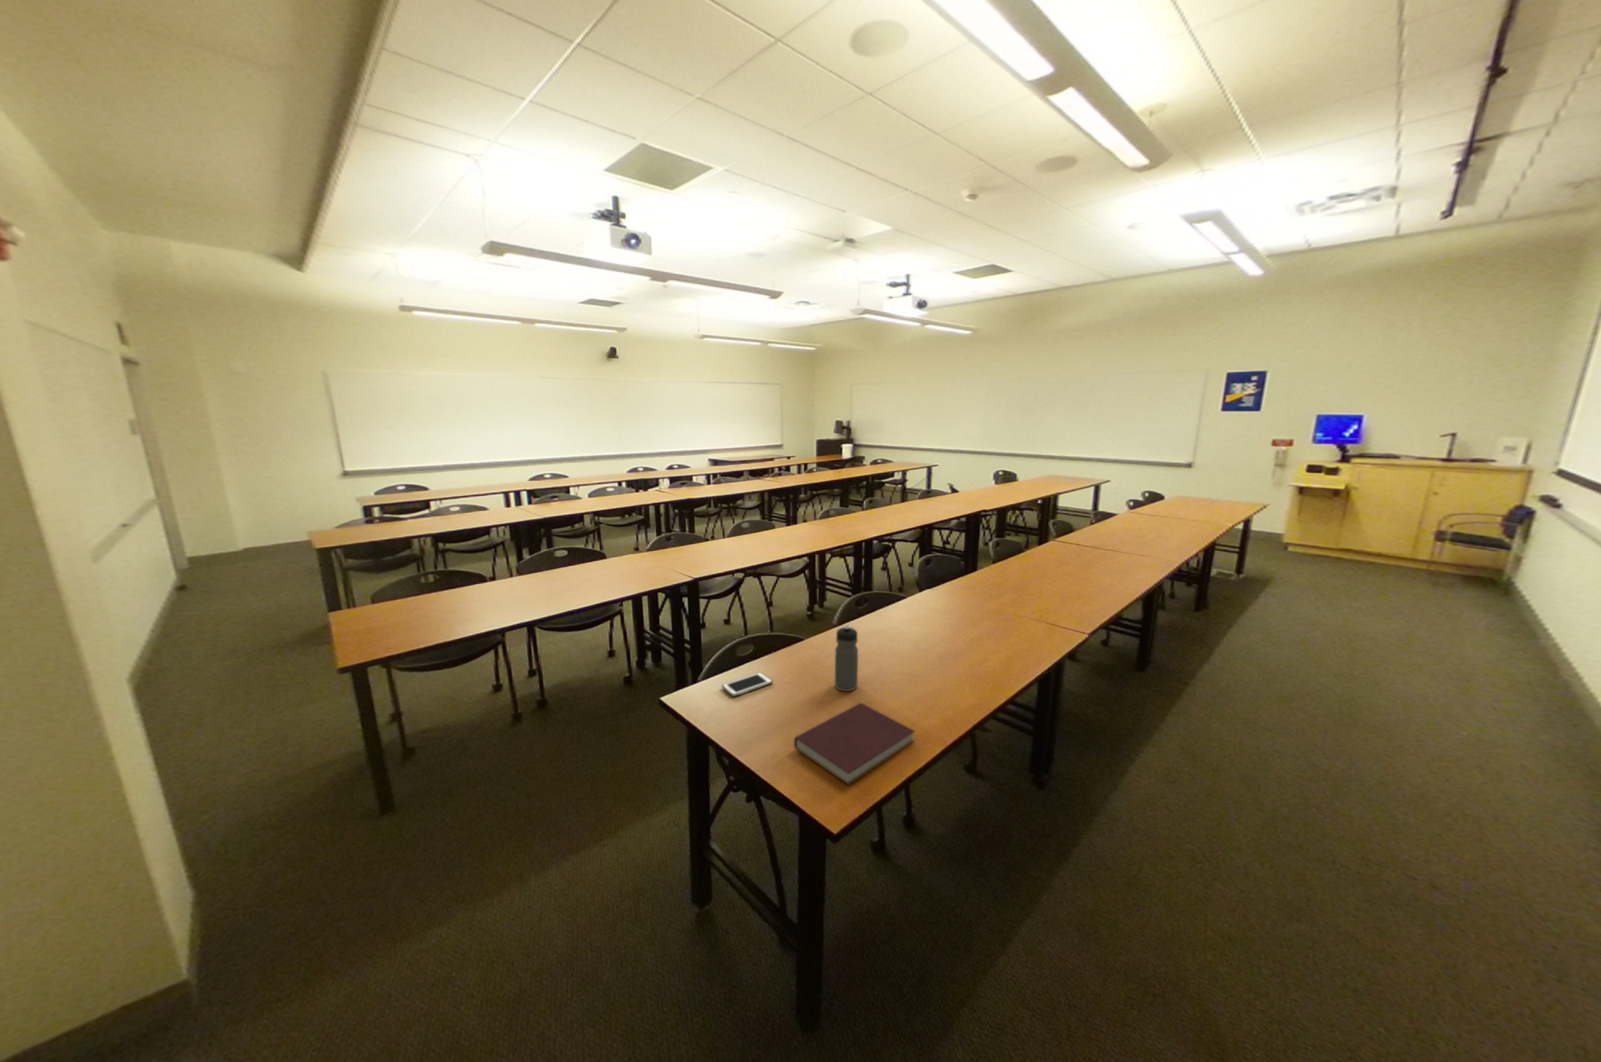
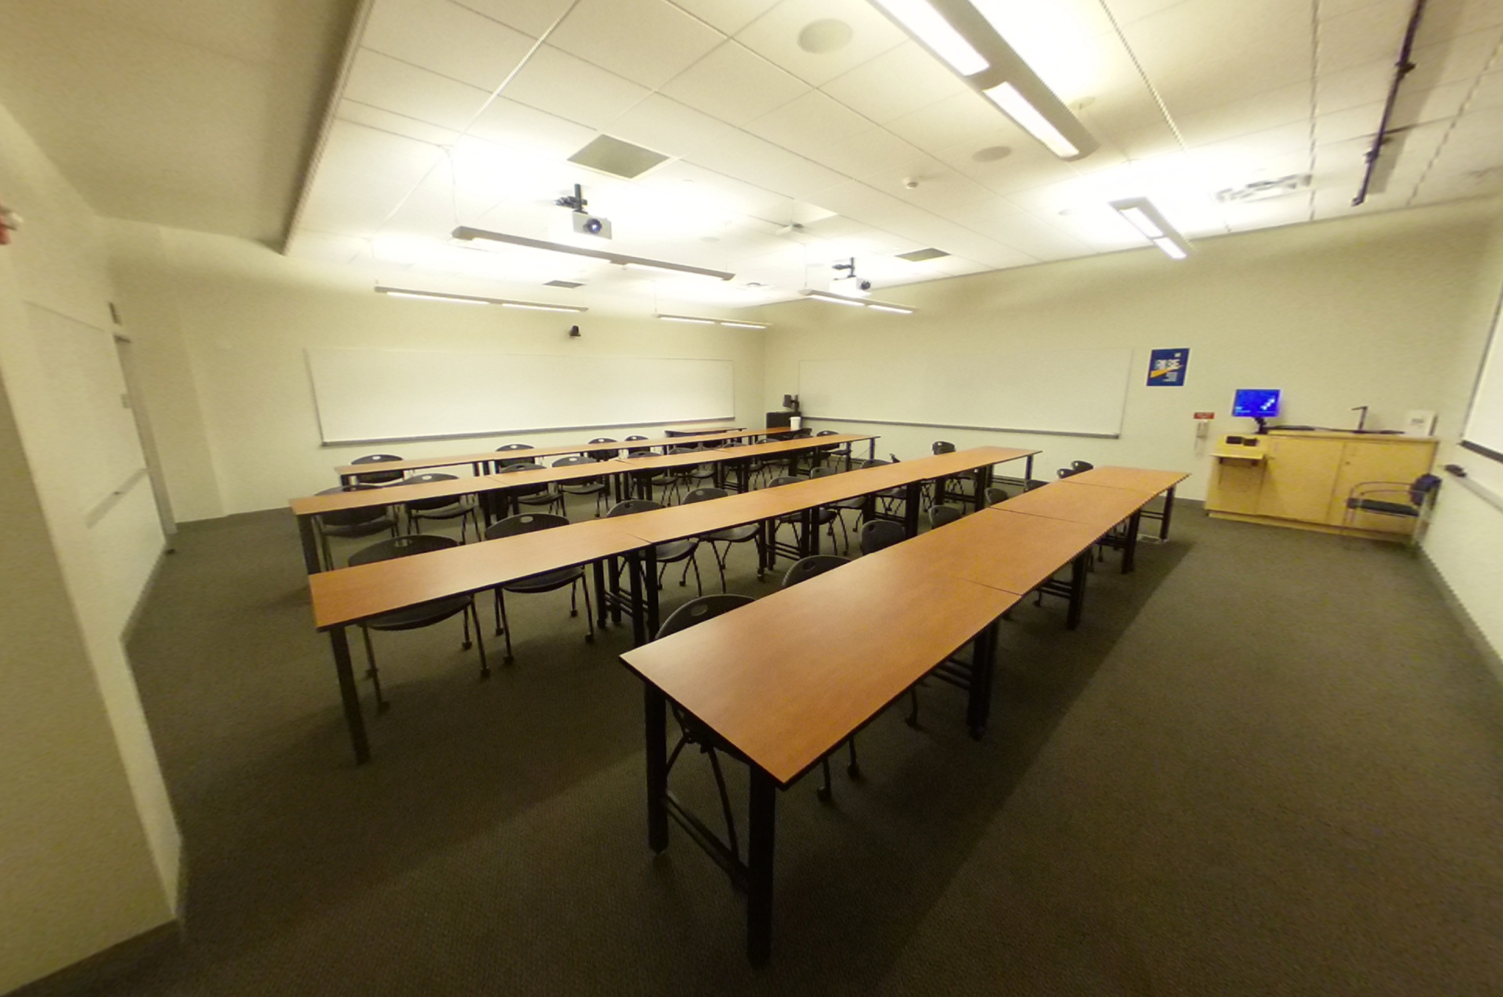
- cell phone (747, 684)
- notebook (855, 740)
- water bottle (847, 657)
